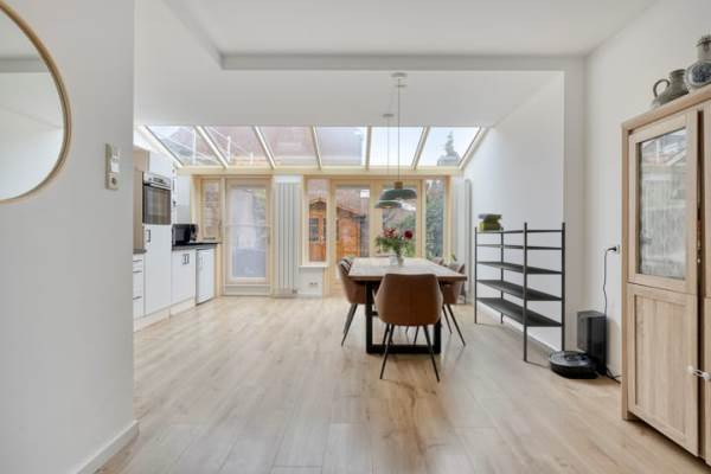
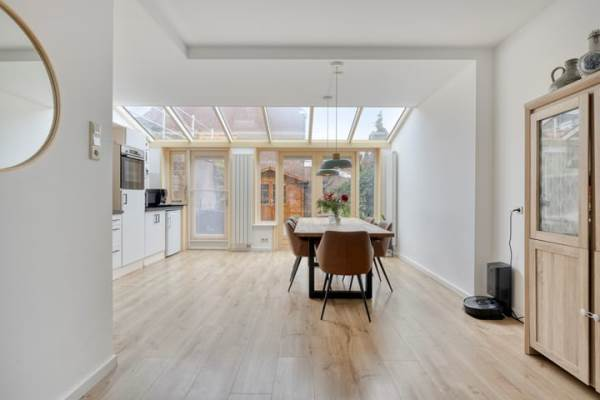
- stack of books (489, 222)
- shelving unit (510, 282)
